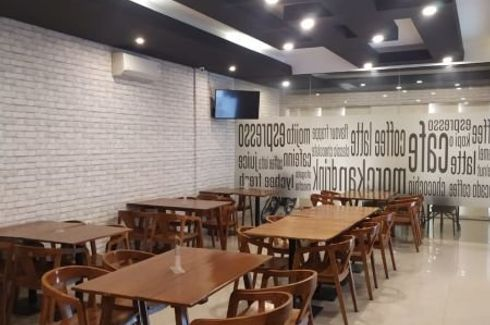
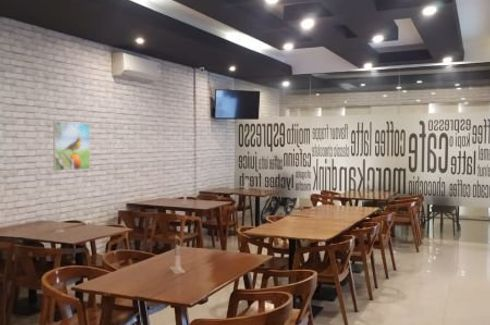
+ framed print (72, 146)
